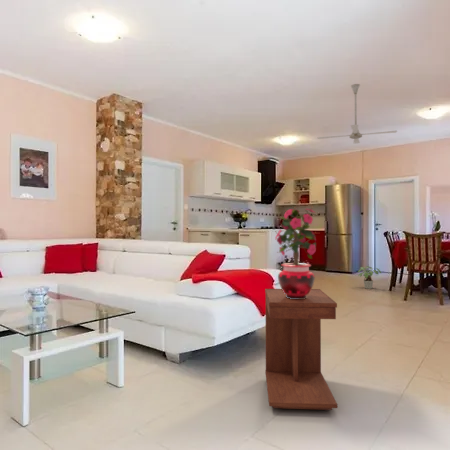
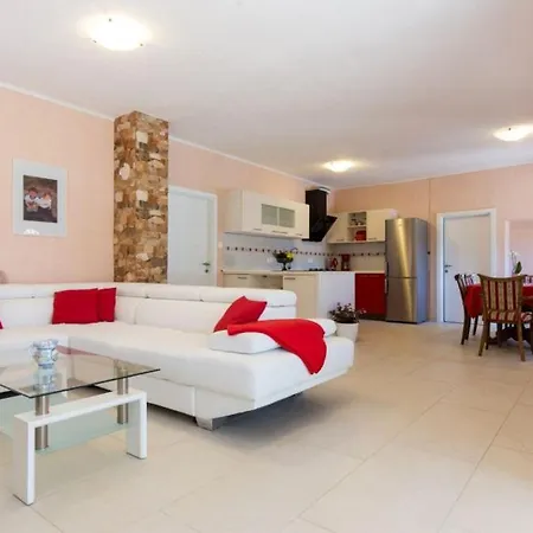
- potted flower (296, 251)
- potted plant (367, 277)
- ceiling fan (355, 111)
- side table (297, 344)
